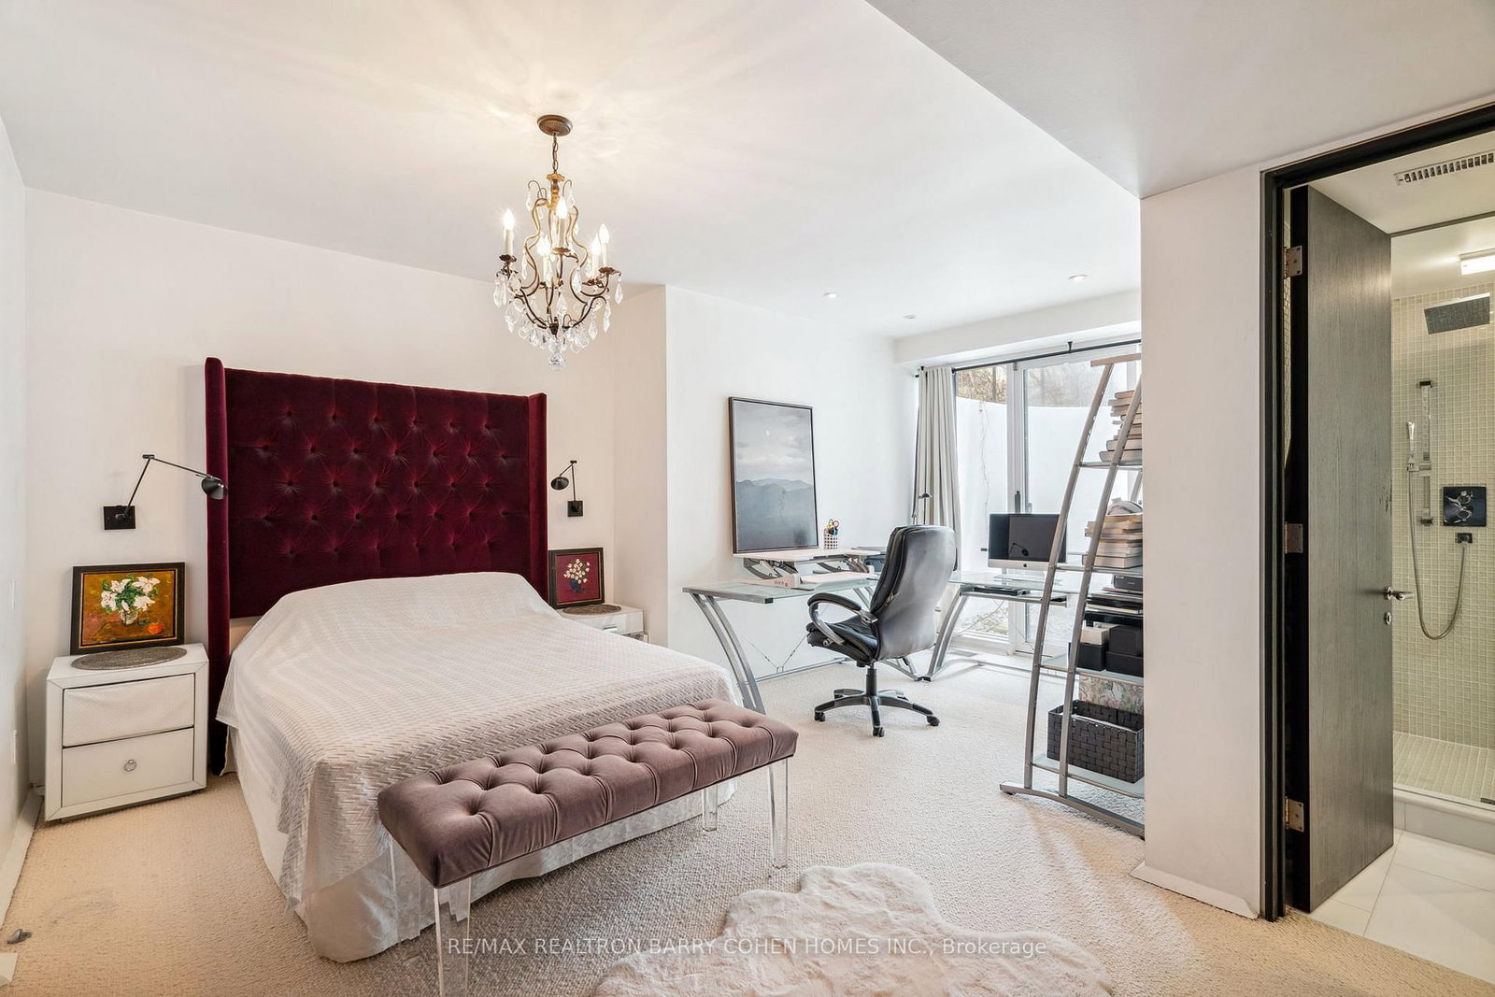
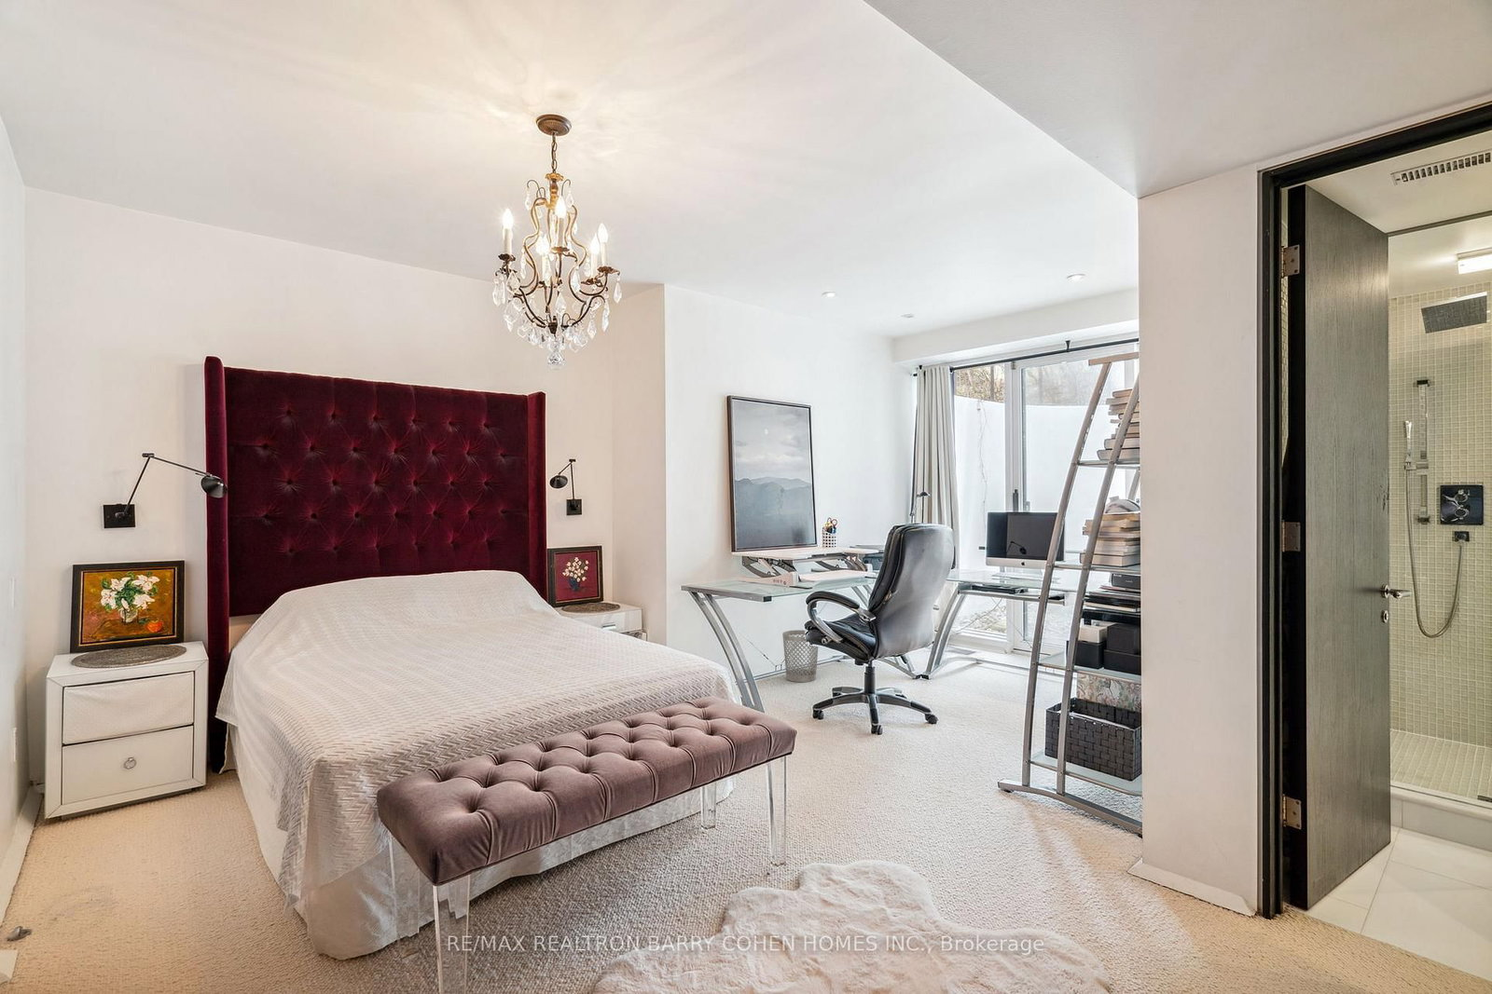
+ wastebasket (800, 656)
